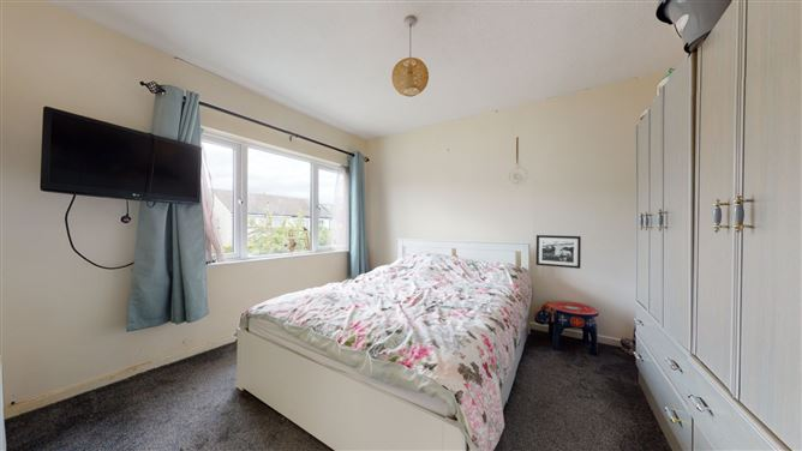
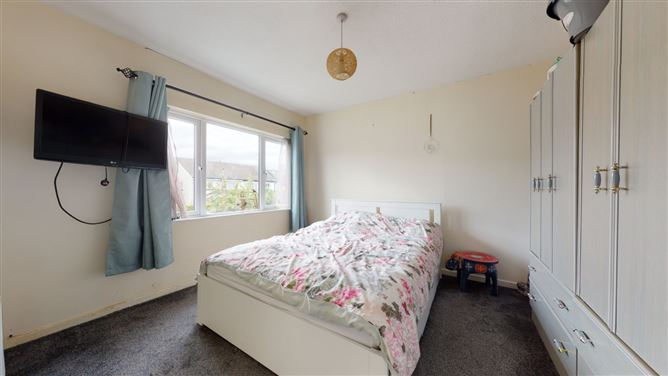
- picture frame (557, 251)
